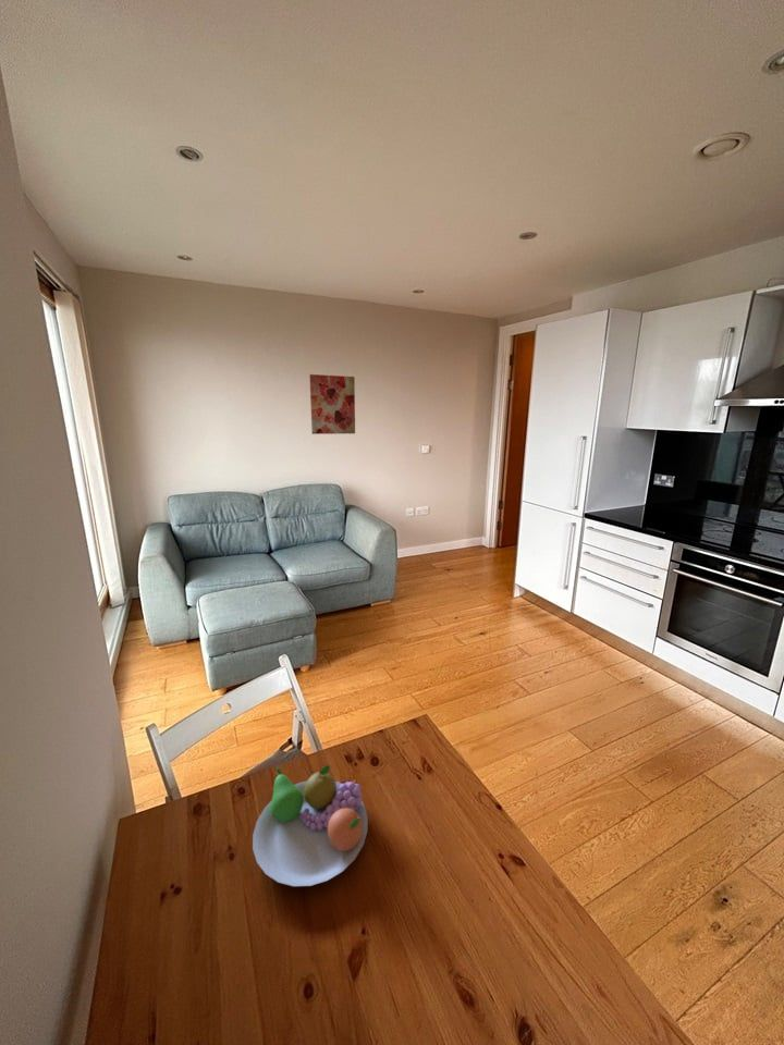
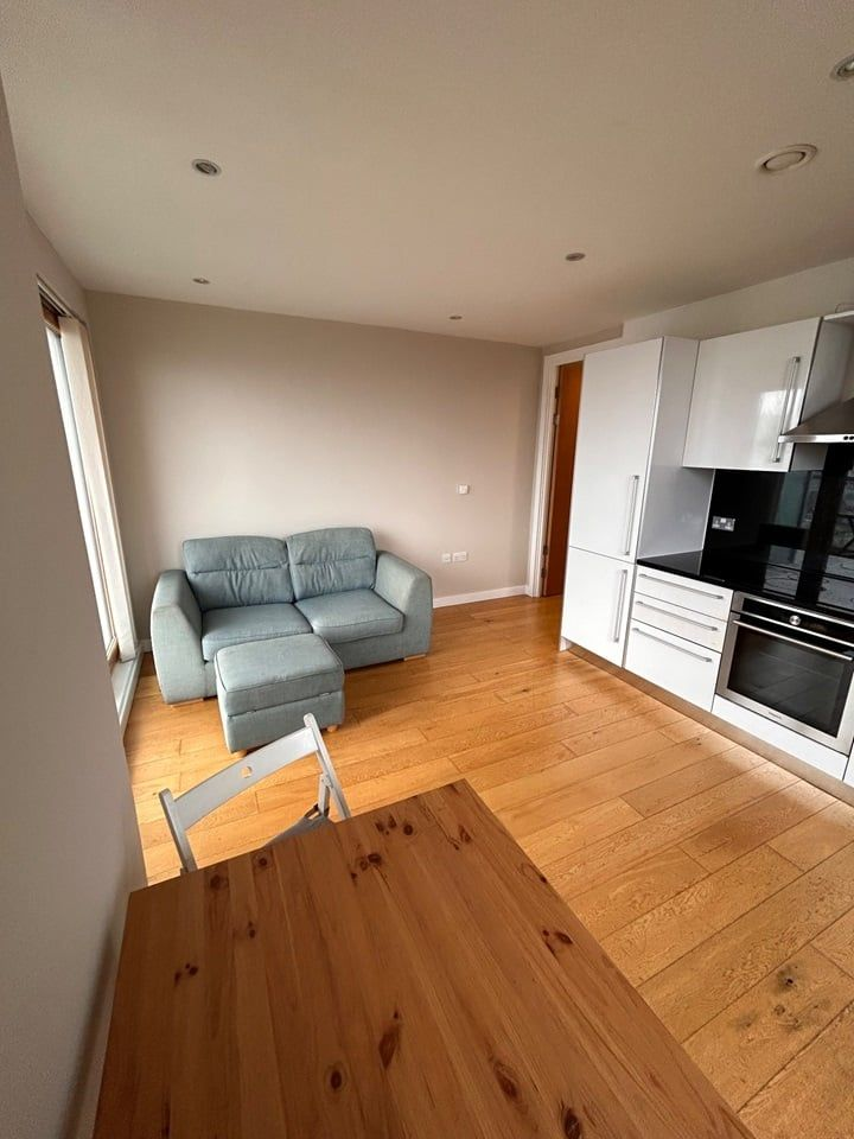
- wall art (333, 405)
- fruit bowl (309, 812)
